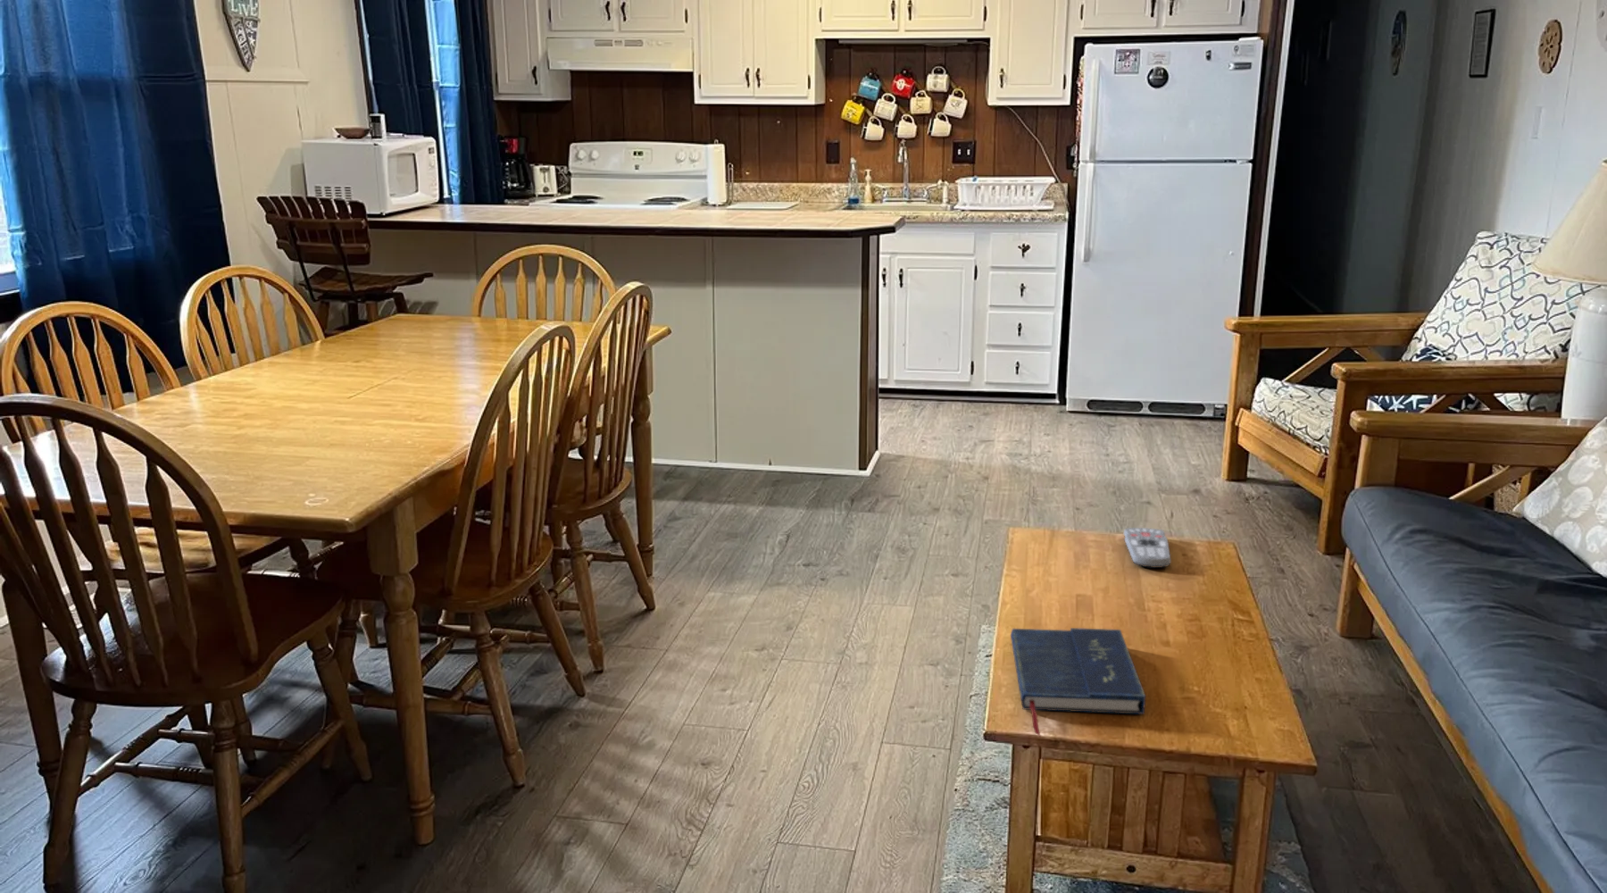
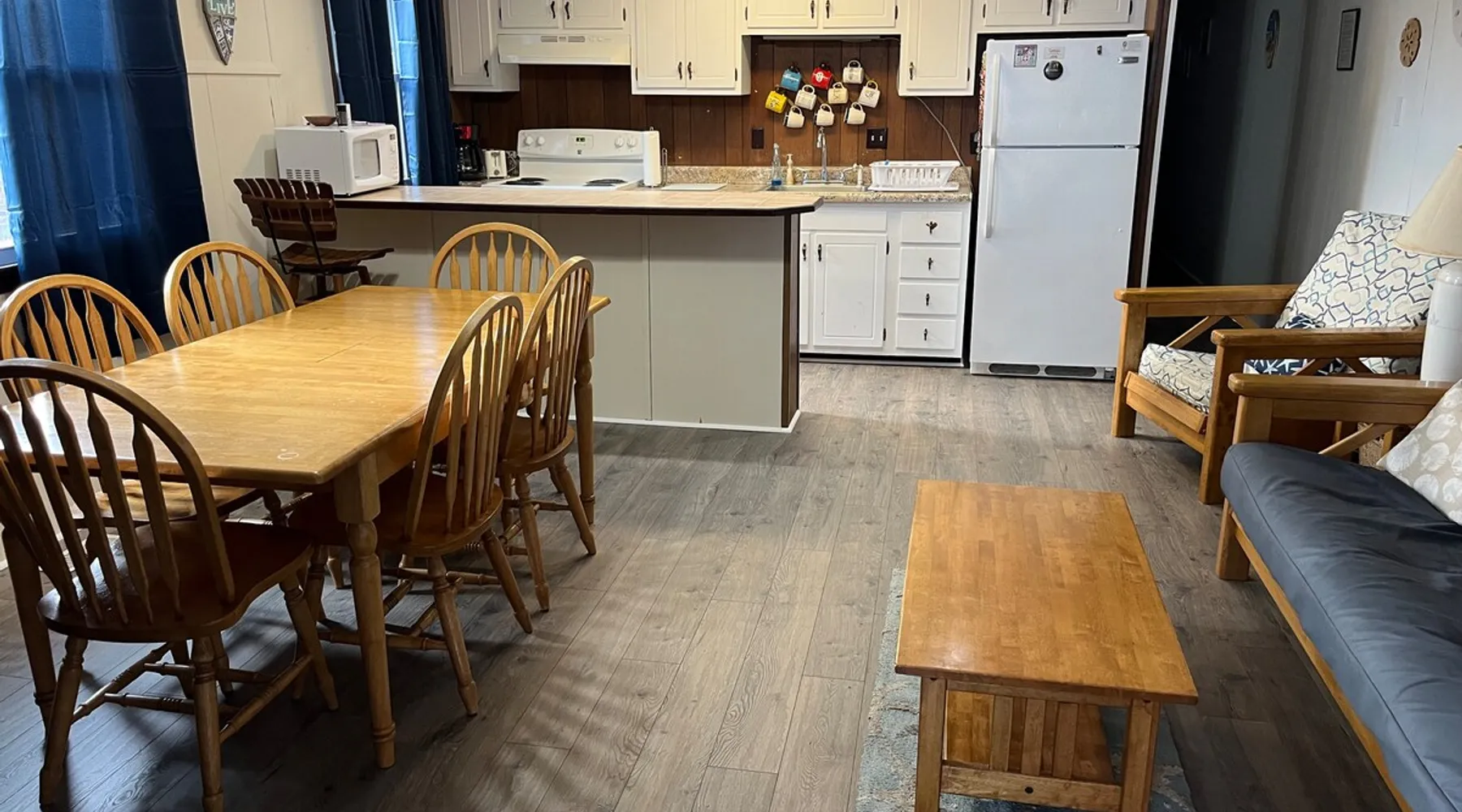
- remote control (1149, 548)
- book (1077, 680)
